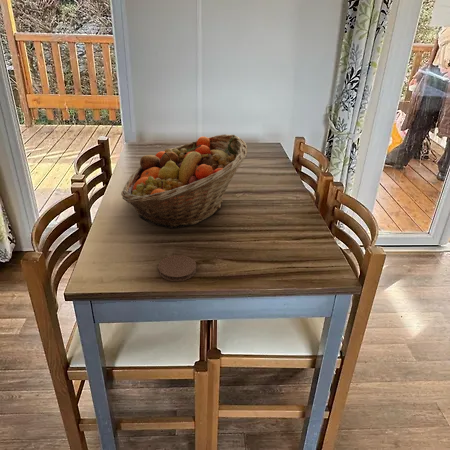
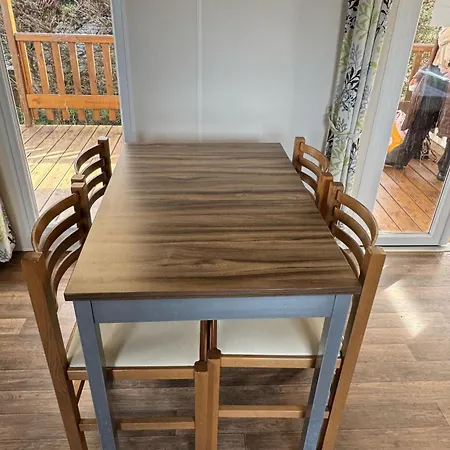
- coaster (177, 267)
- fruit basket (186, 175)
